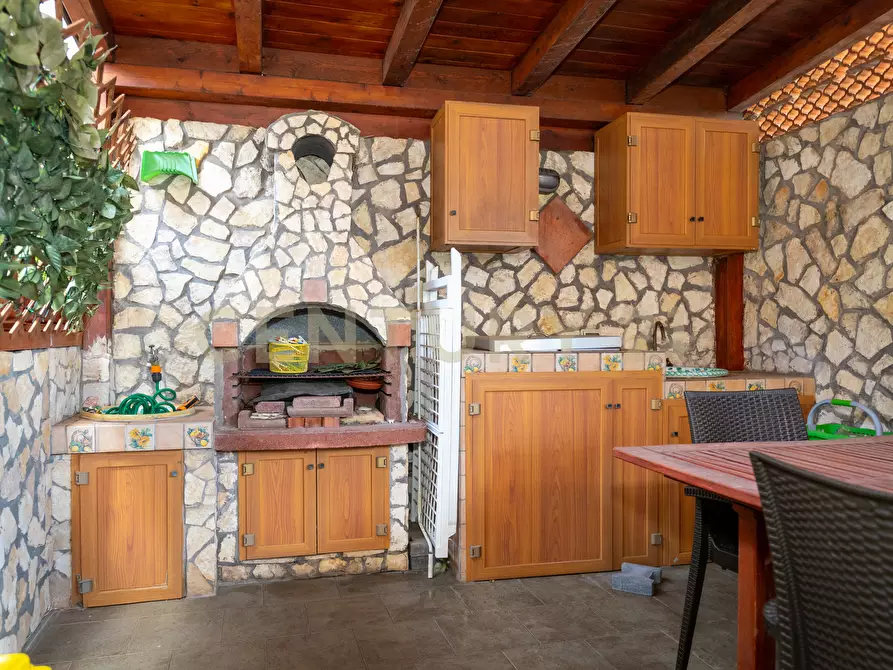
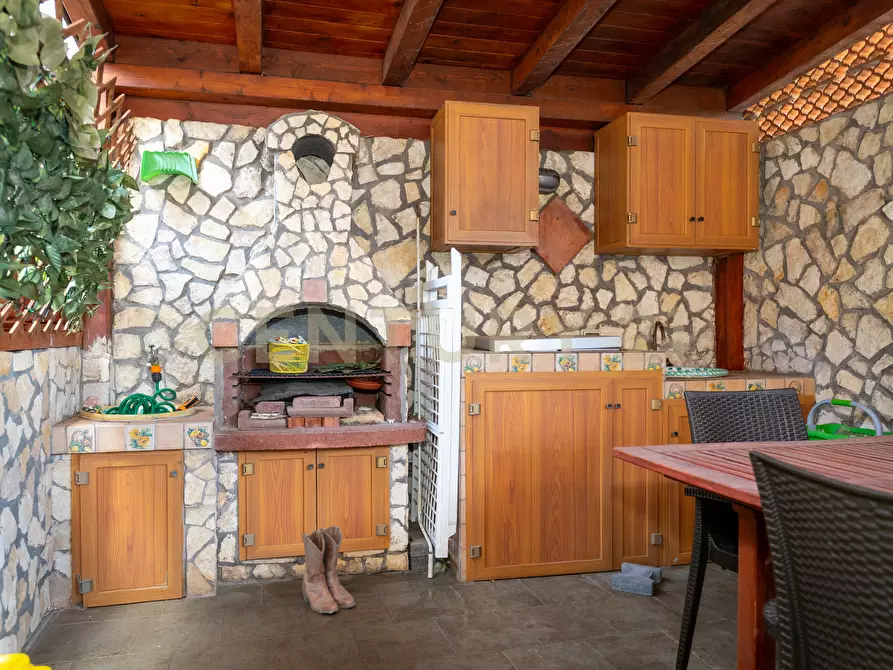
+ boots (328, 566)
